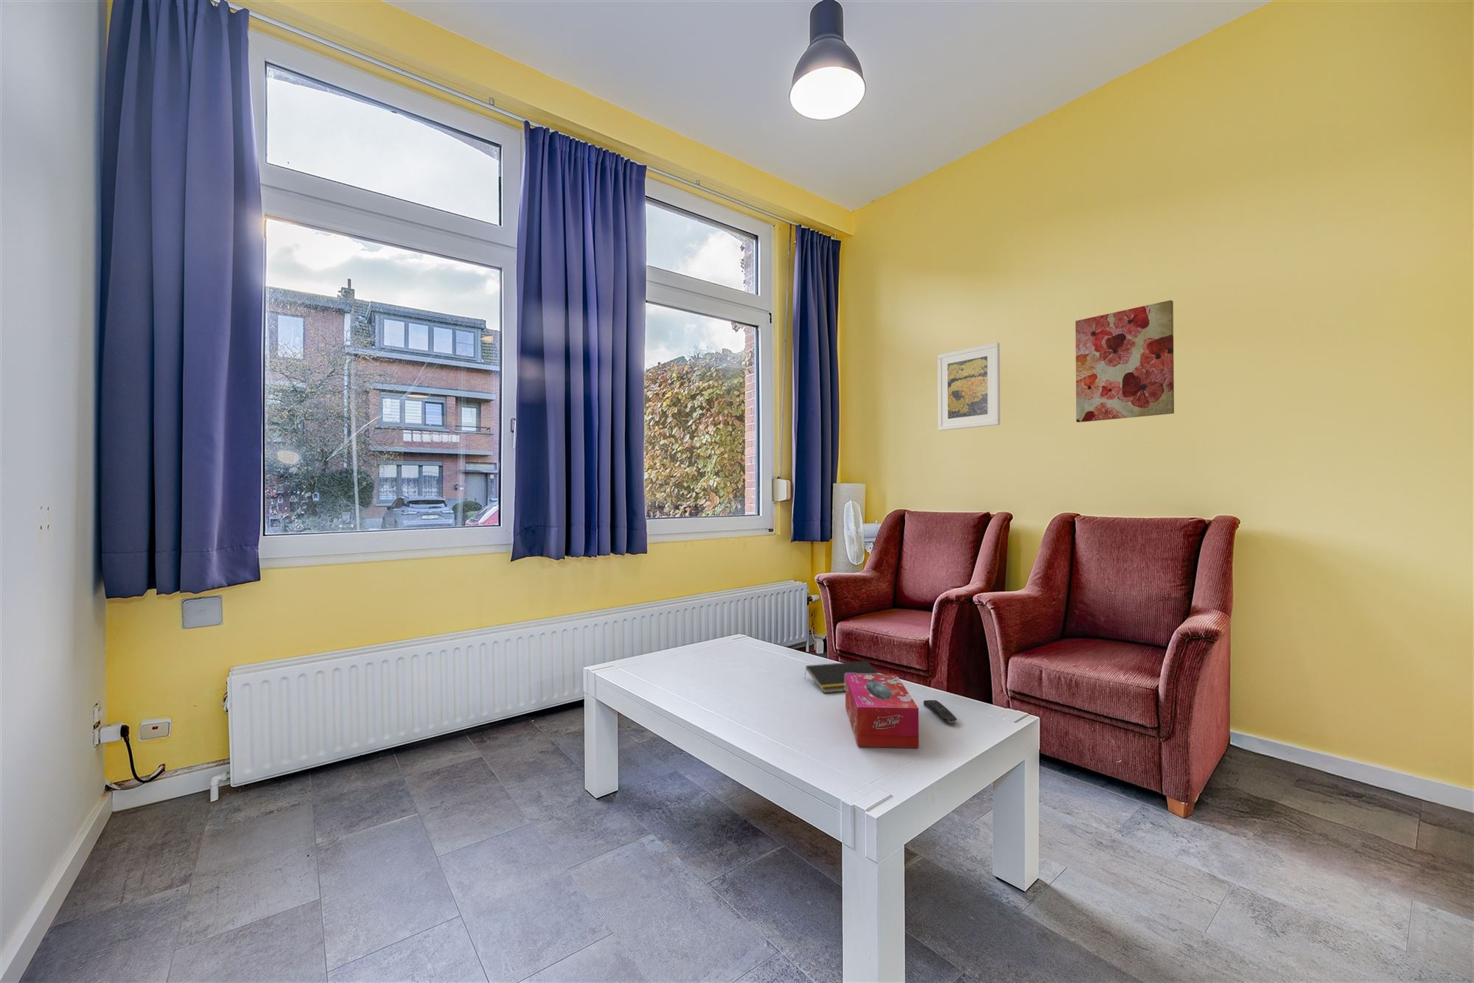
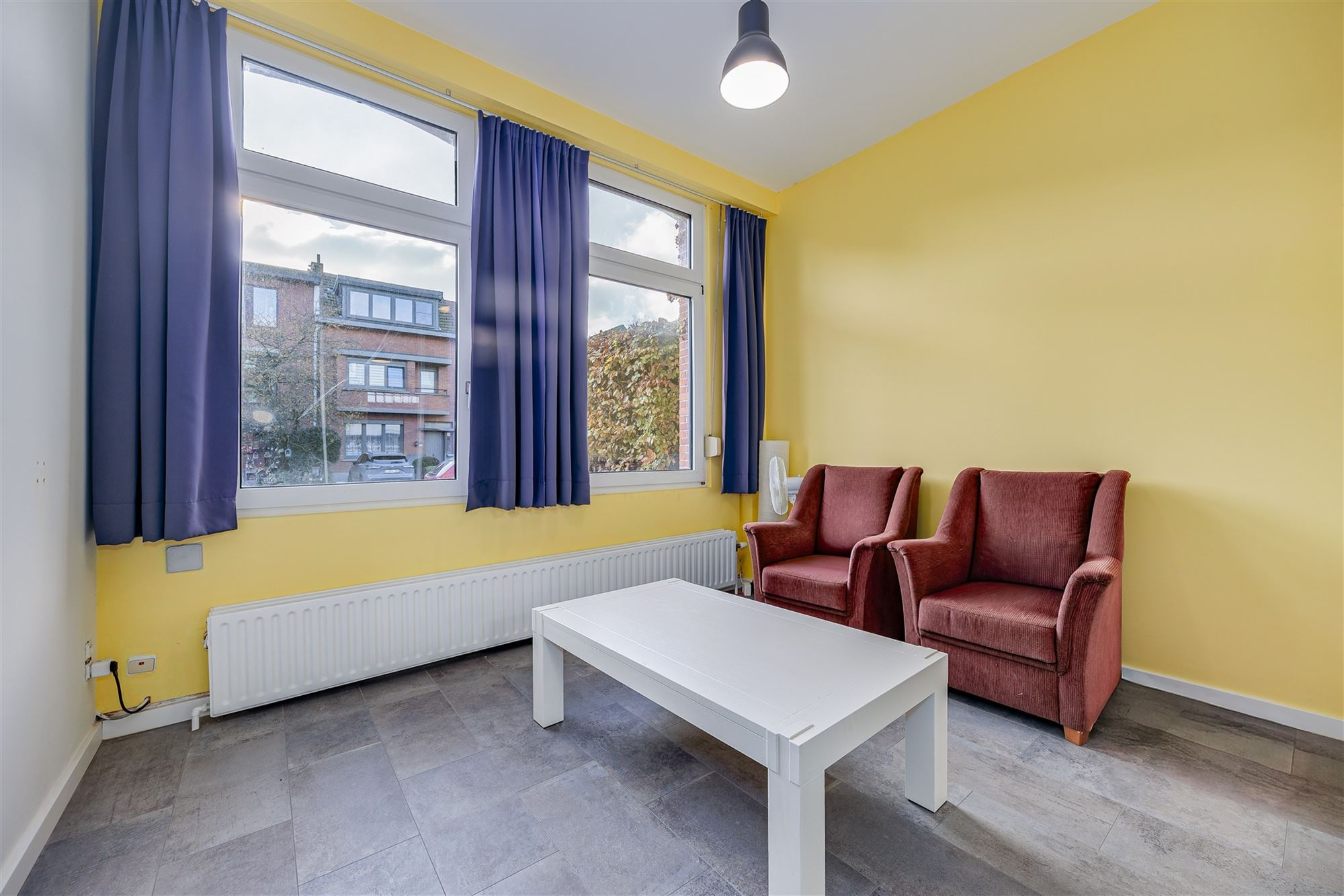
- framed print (967, 388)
- remote control (940, 711)
- wall art (1122, 364)
- notepad (844, 676)
- tissue box (878, 708)
